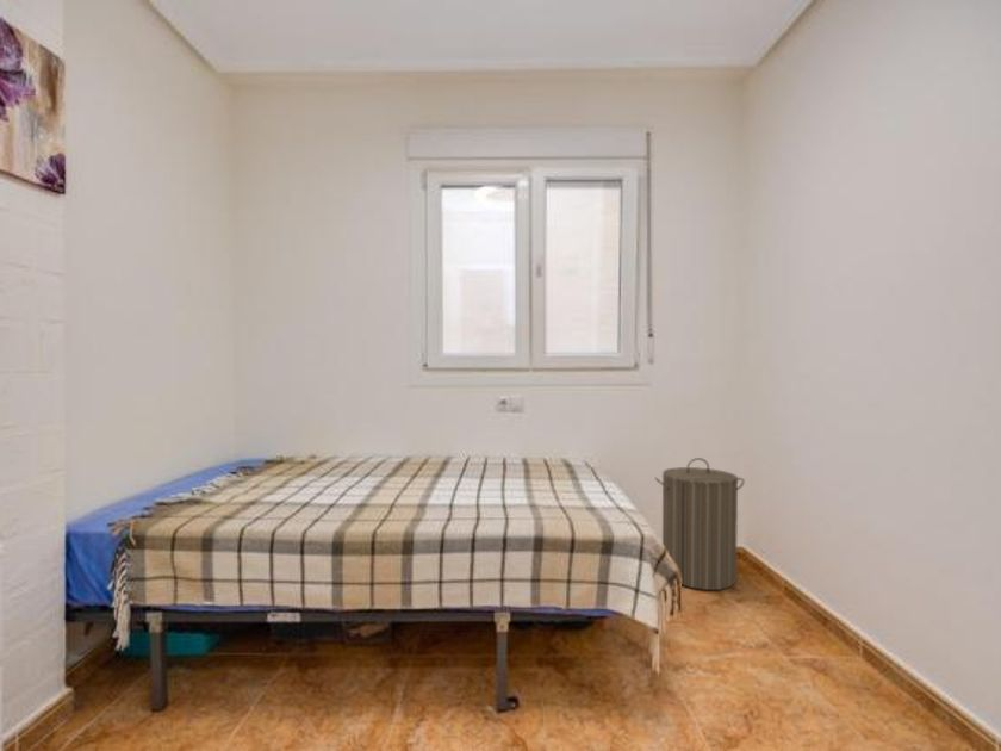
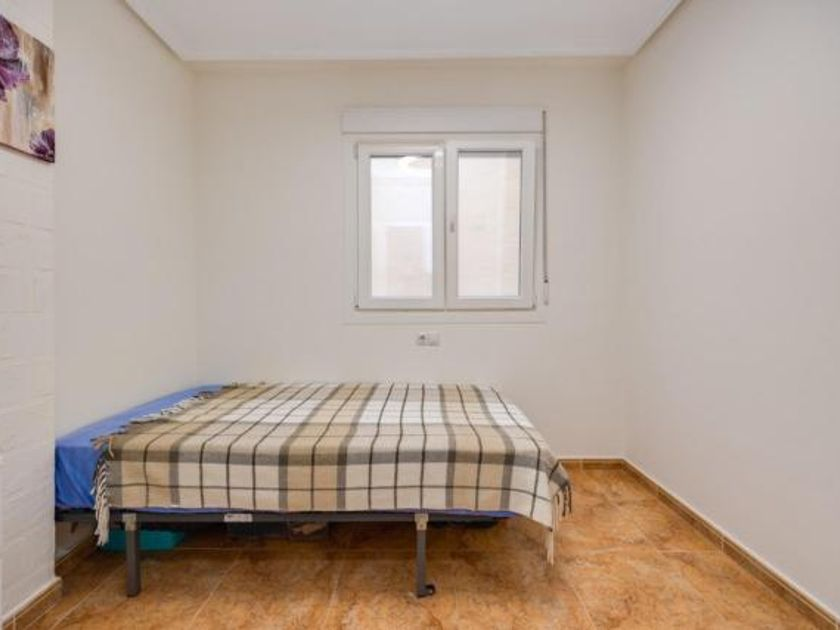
- laundry hamper (698, 516)
